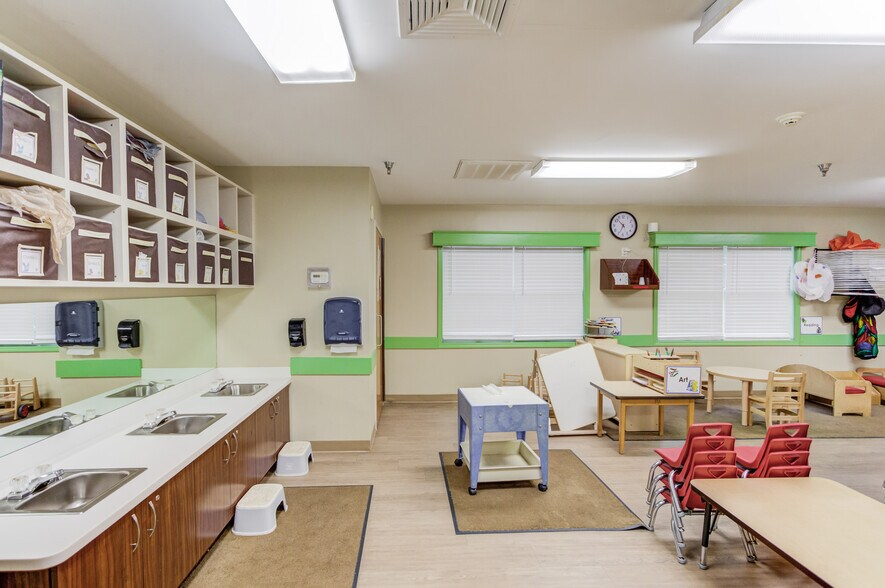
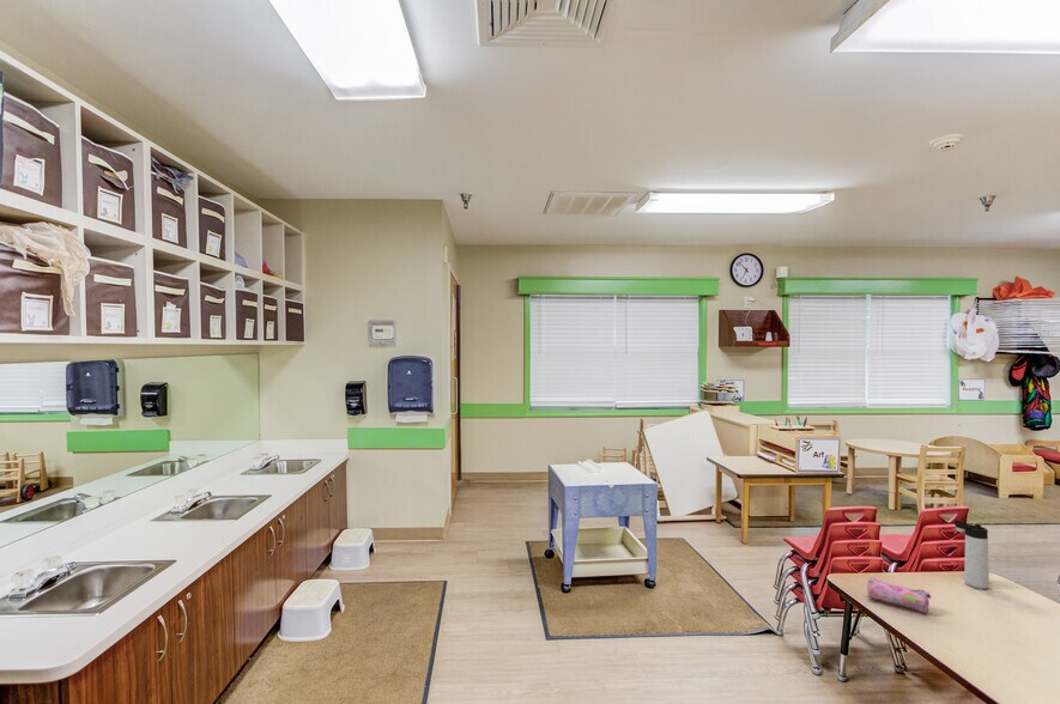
+ pencil case (897, 594)
+ thermos bottle (970, 553)
